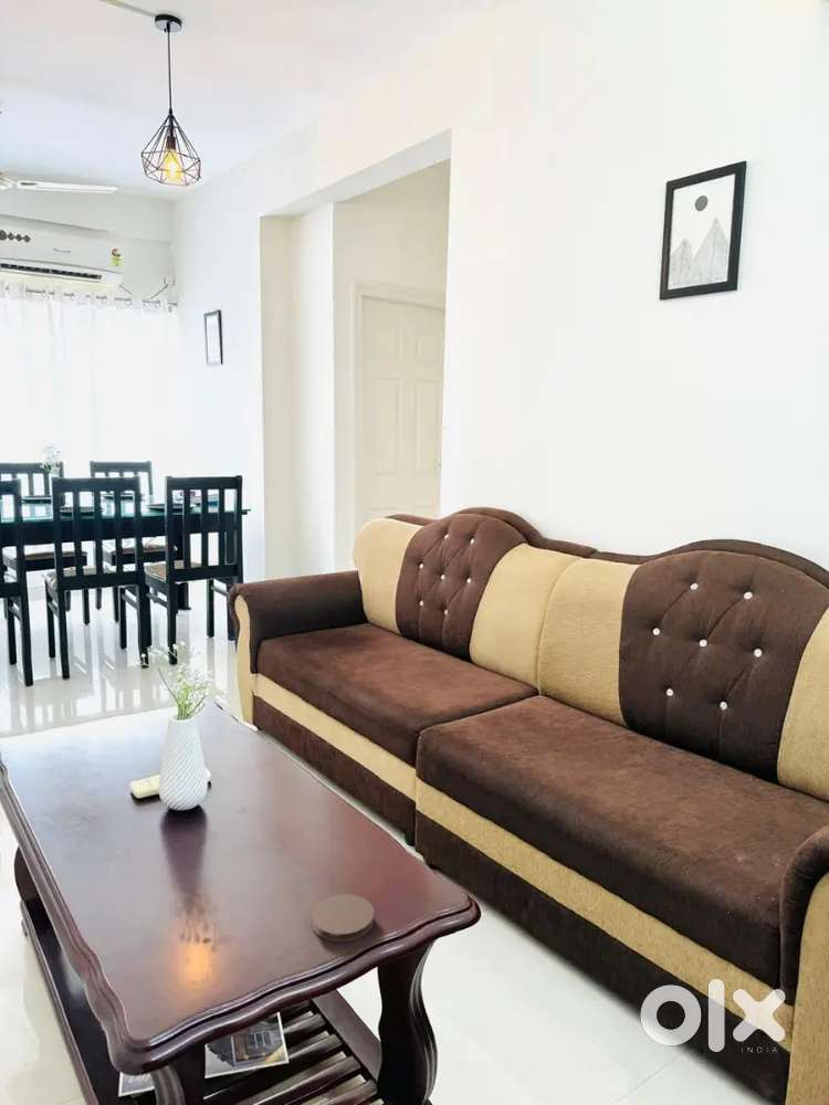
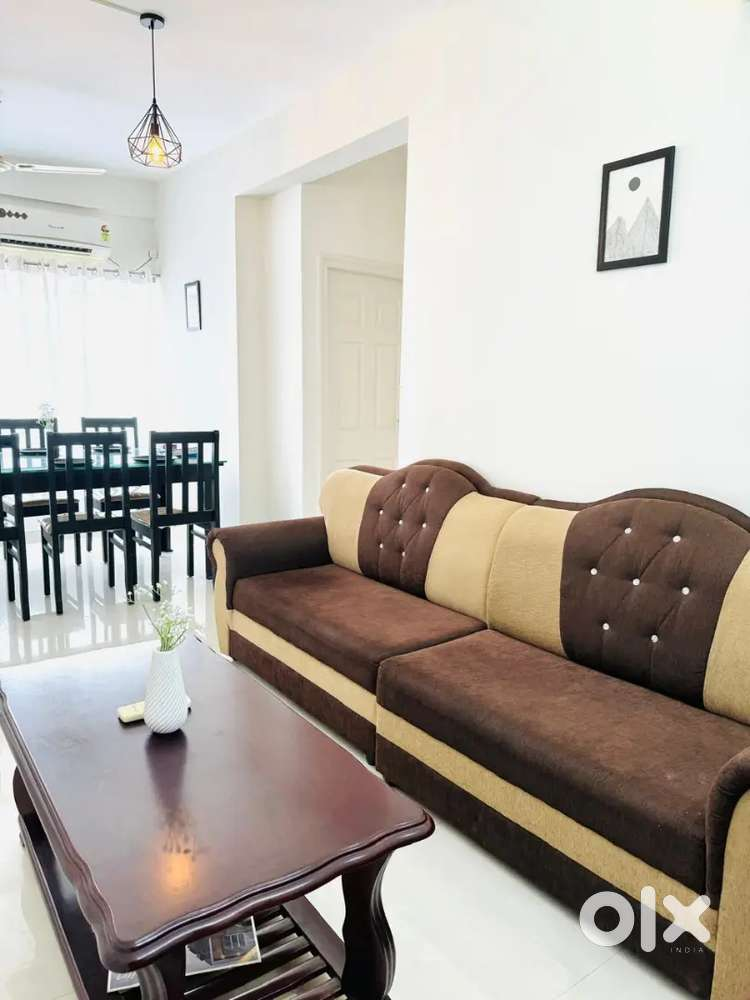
- coaster (343, 917)
